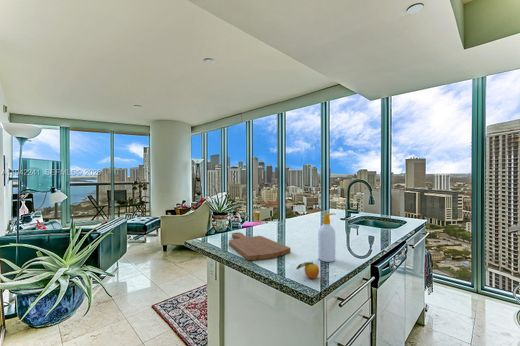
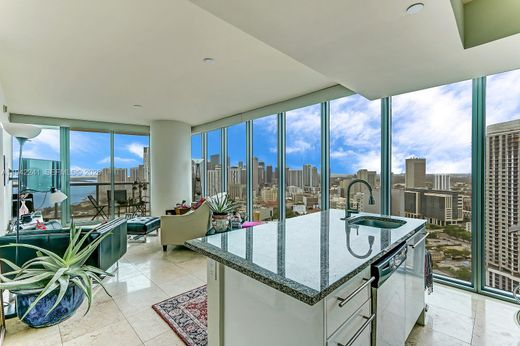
- fruit (307, 267)
- cutting board (254, 245)
- soap bottle (327, 236)
